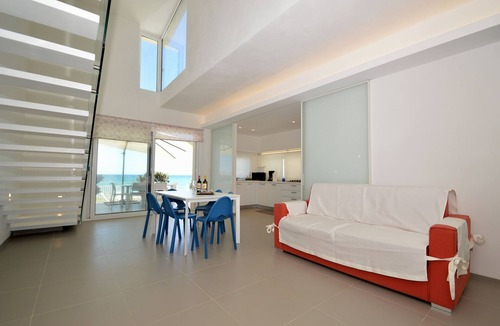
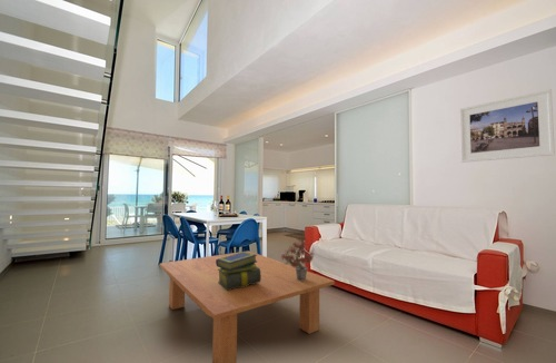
+ stack of books (238, 268)
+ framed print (502, 129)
+ potted plant (300, 253)
+ coffee table (237, 293)
